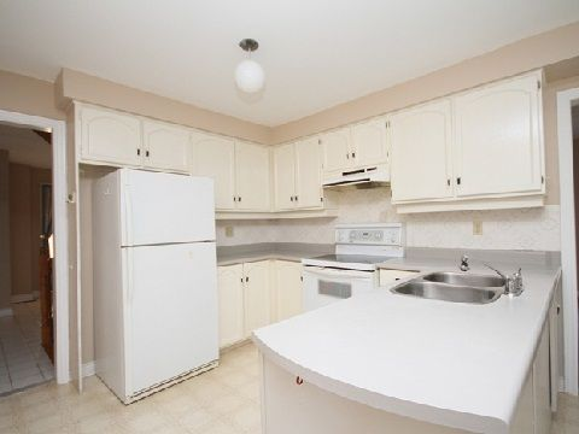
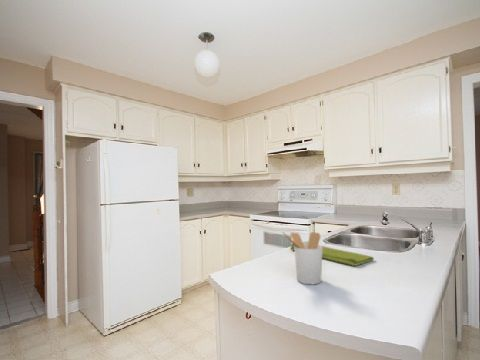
+ utensil holder (301, 255)
+ dish towel (328, 251)
